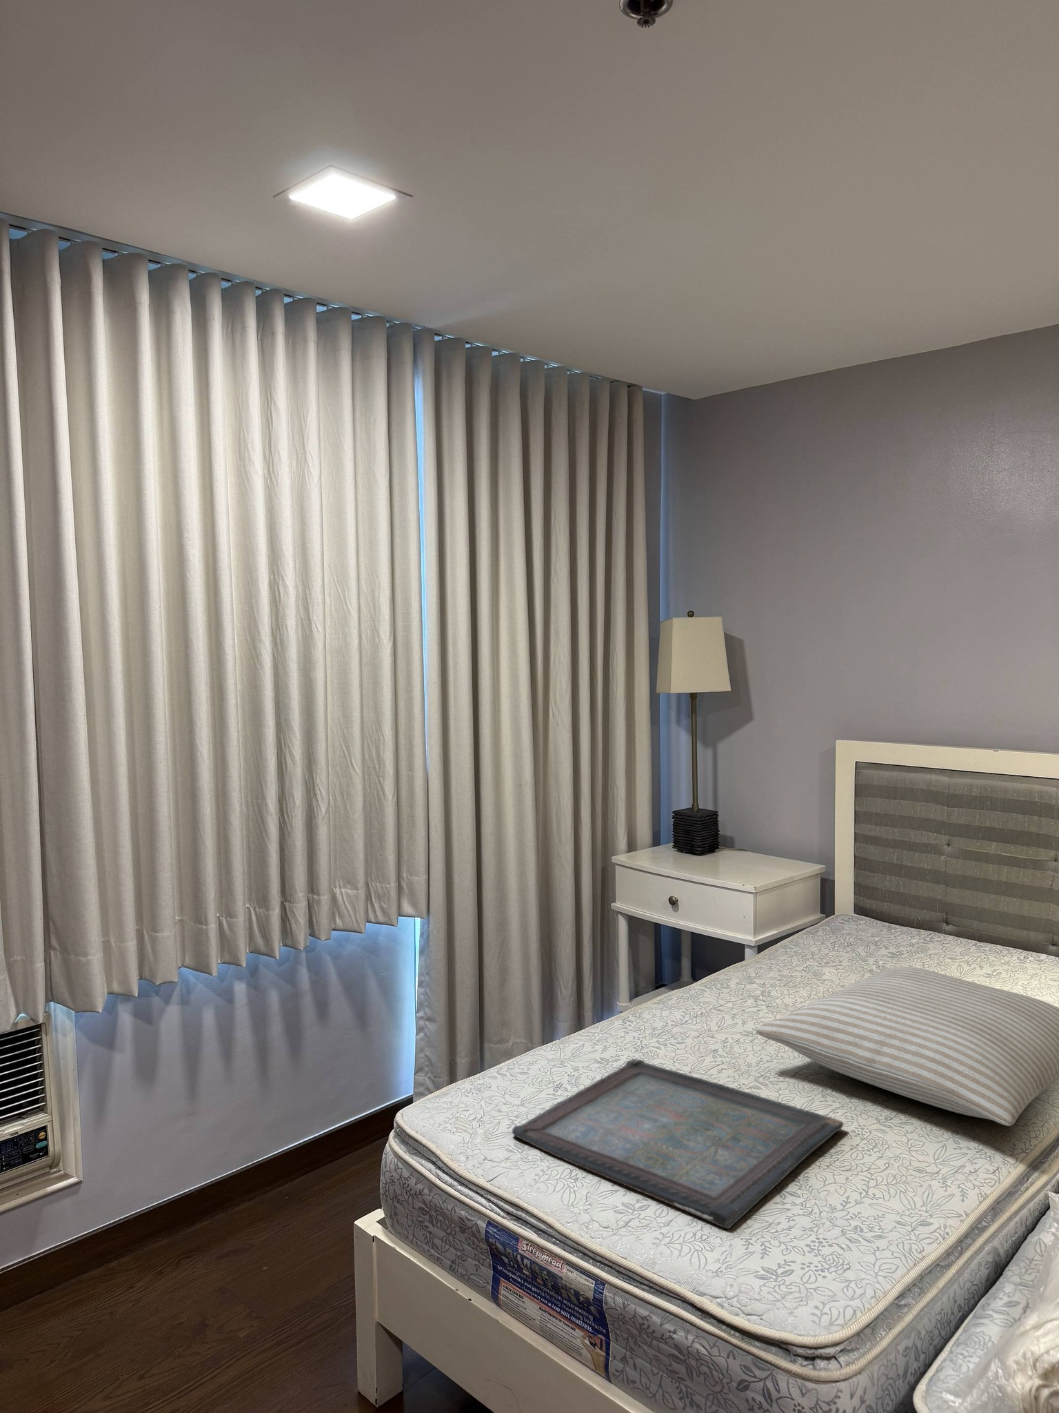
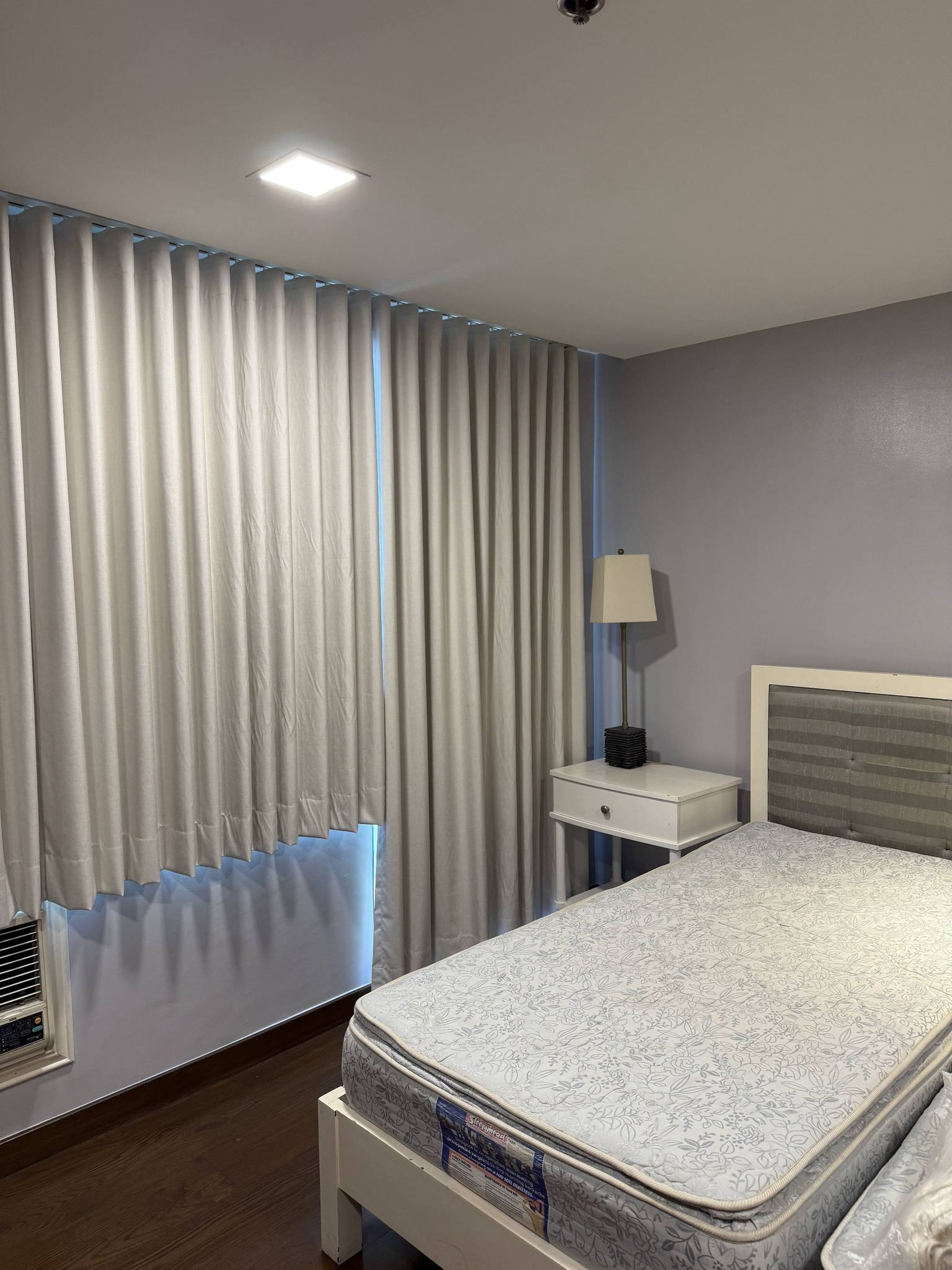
- serving tray (677, 1129)
- pillow (937, 1034)
